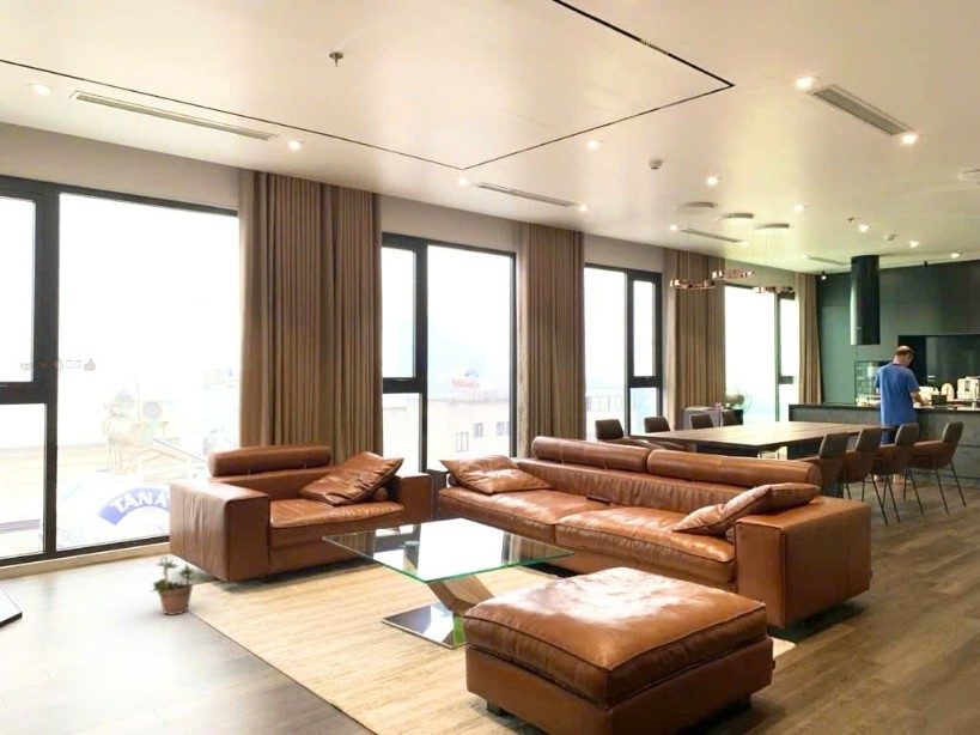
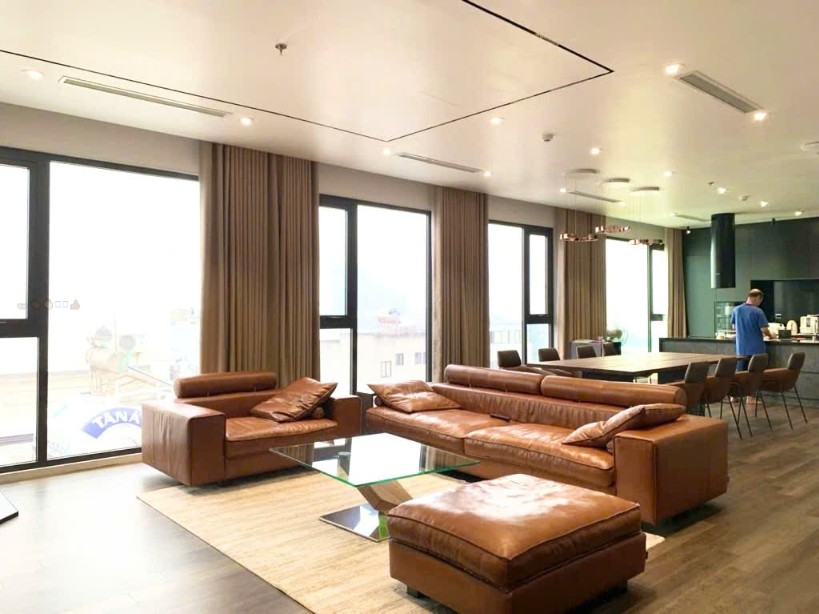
- potted plant (175, 582)
